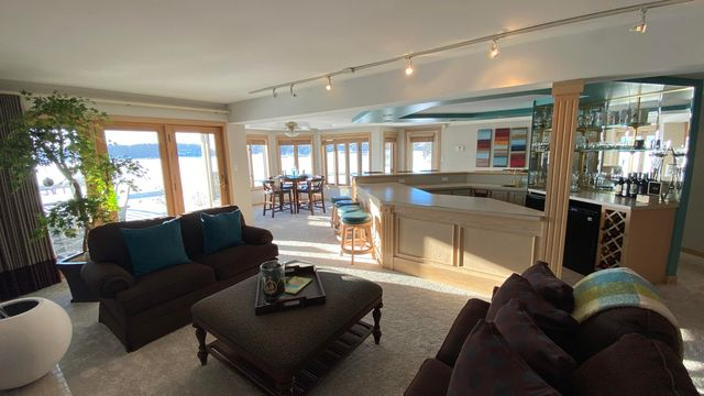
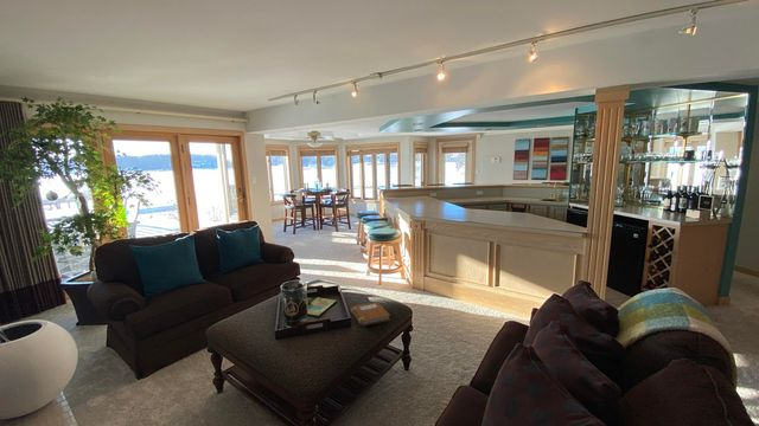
+ notebook (369, 312)
